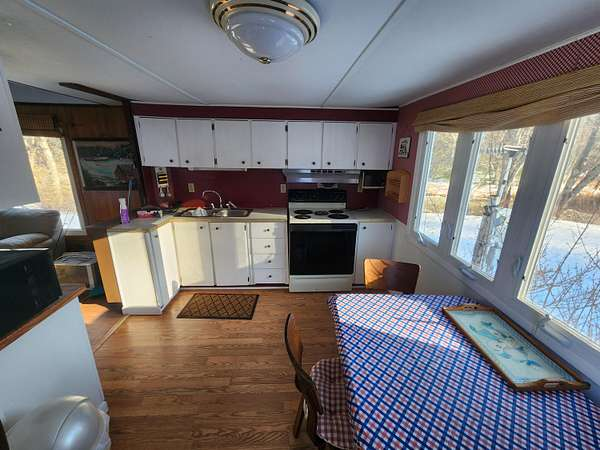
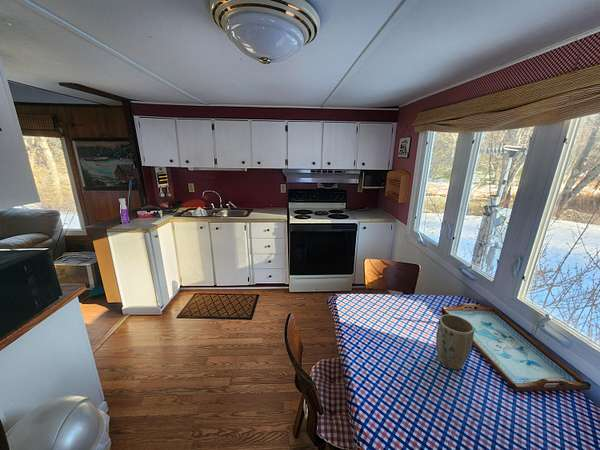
+ plant pot (453, 342)
